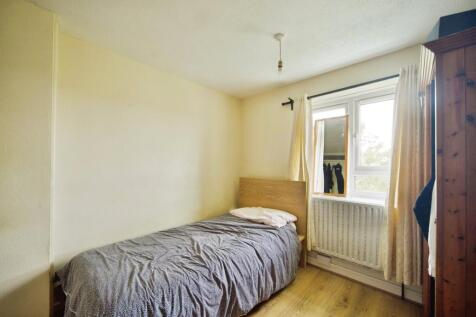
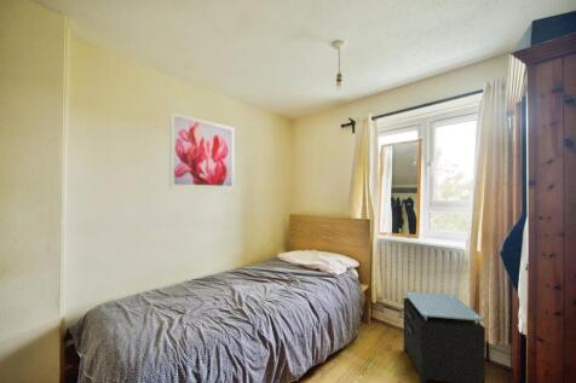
+ wall art (205, 155)
+ nightstand (439, 336)
